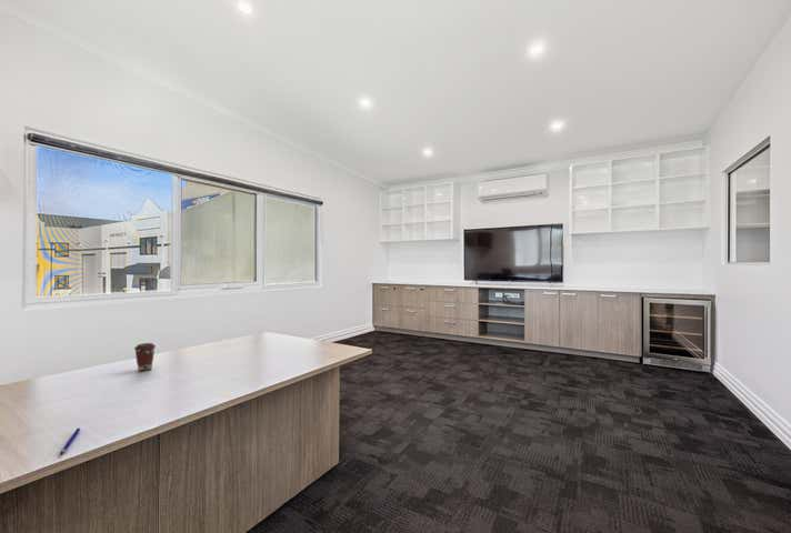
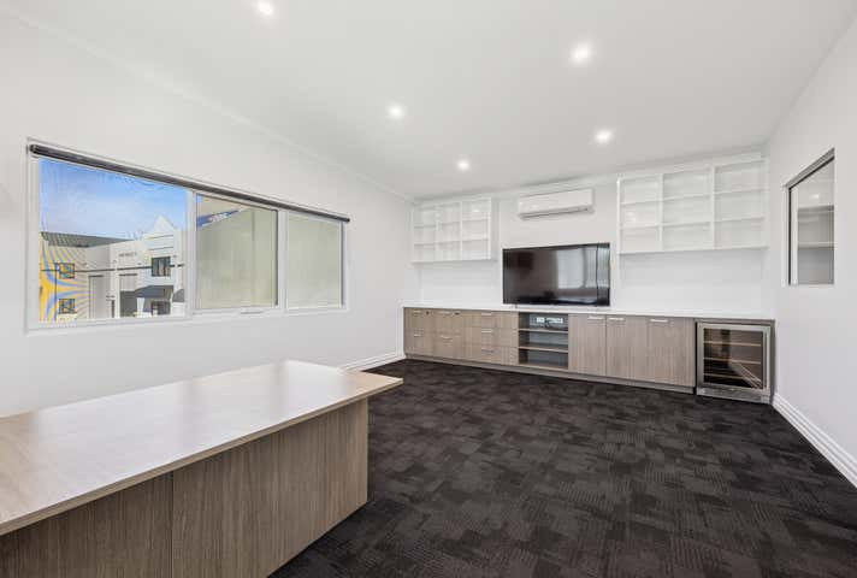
- coffee cup (144, 356)
- pen (70, 440)
